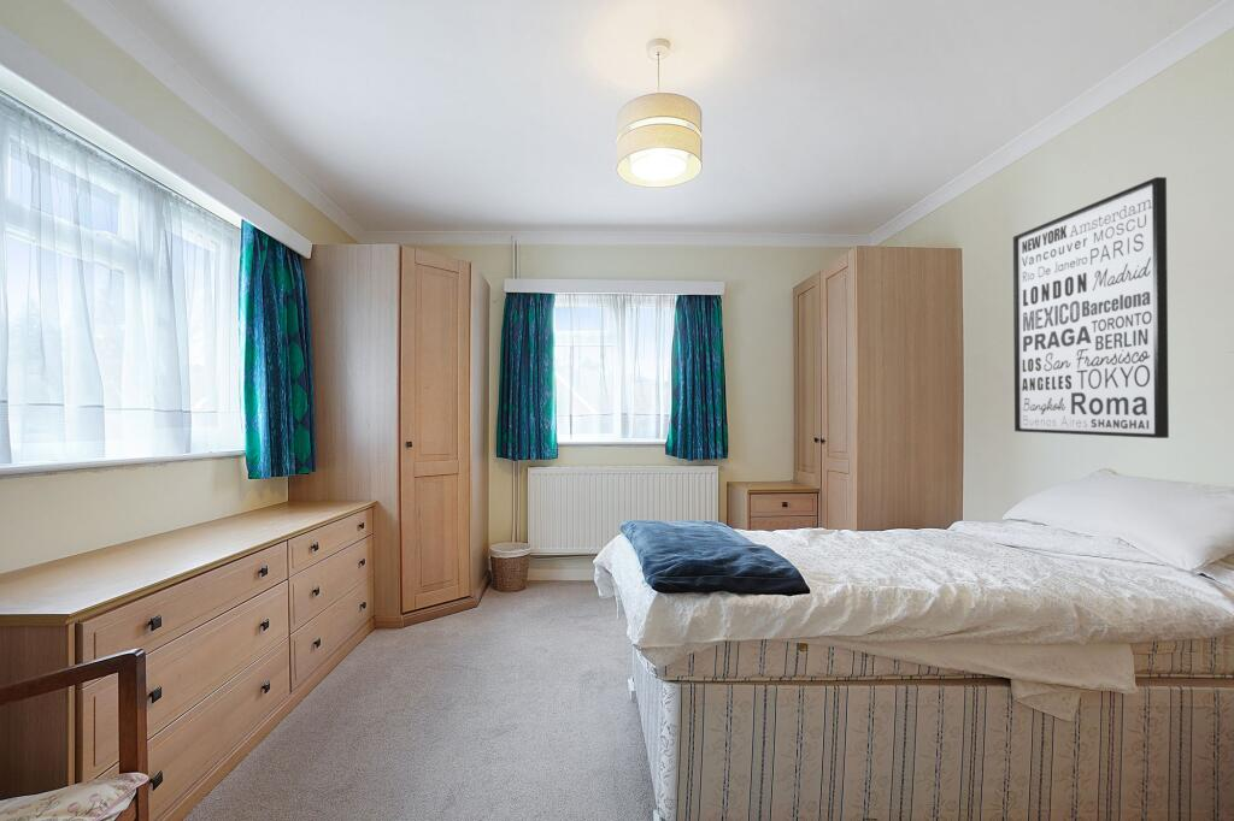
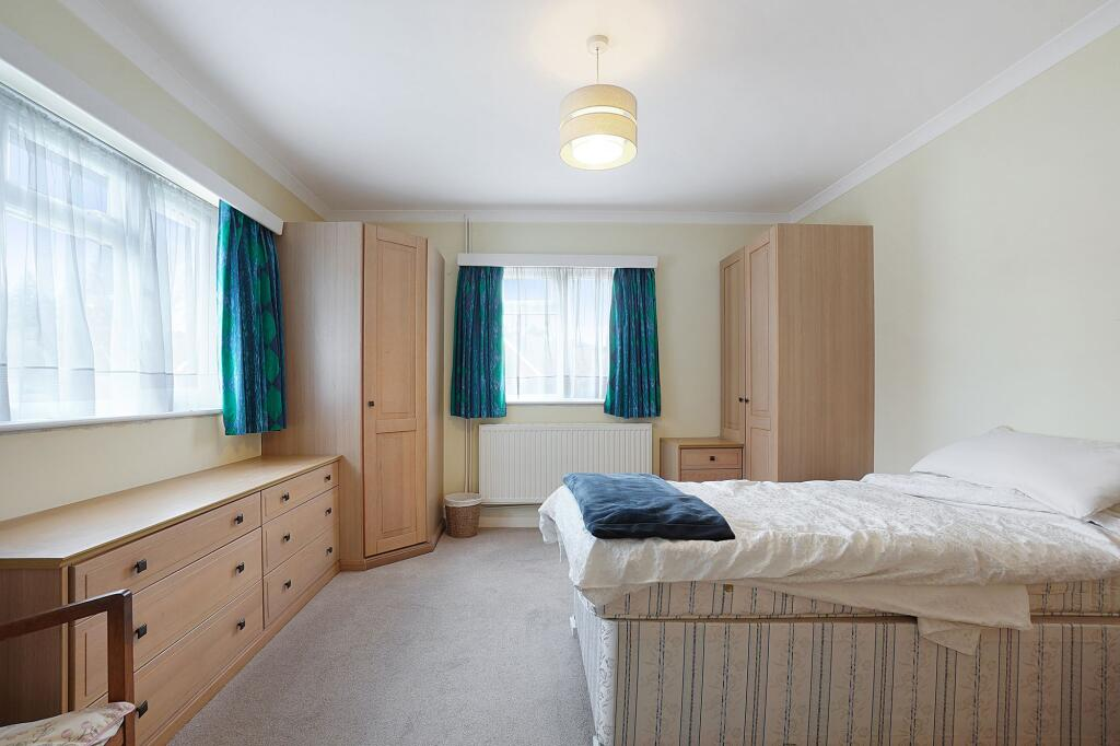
- wall art (1079, 323)
